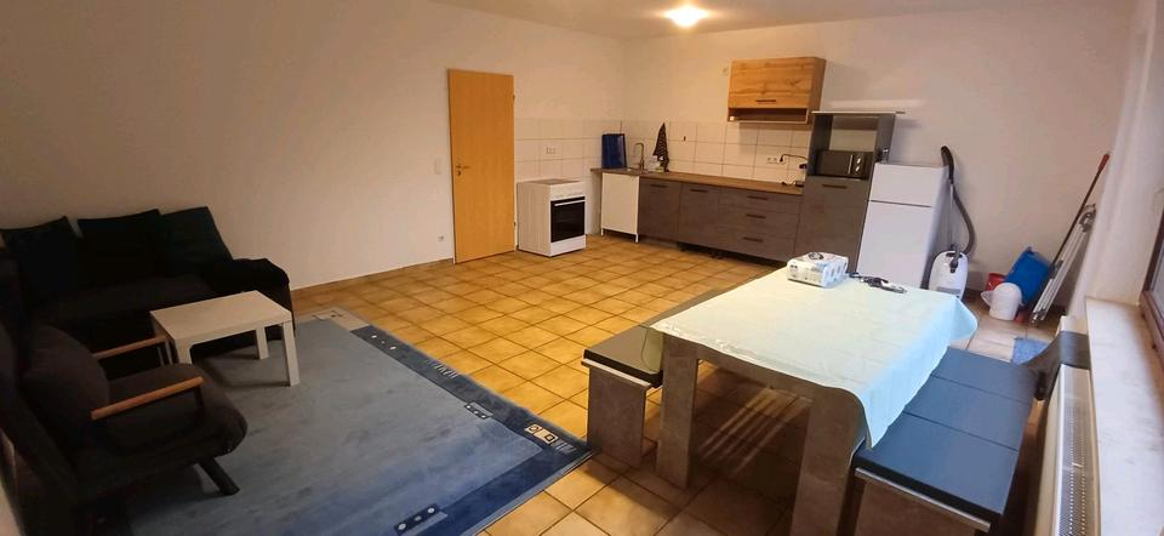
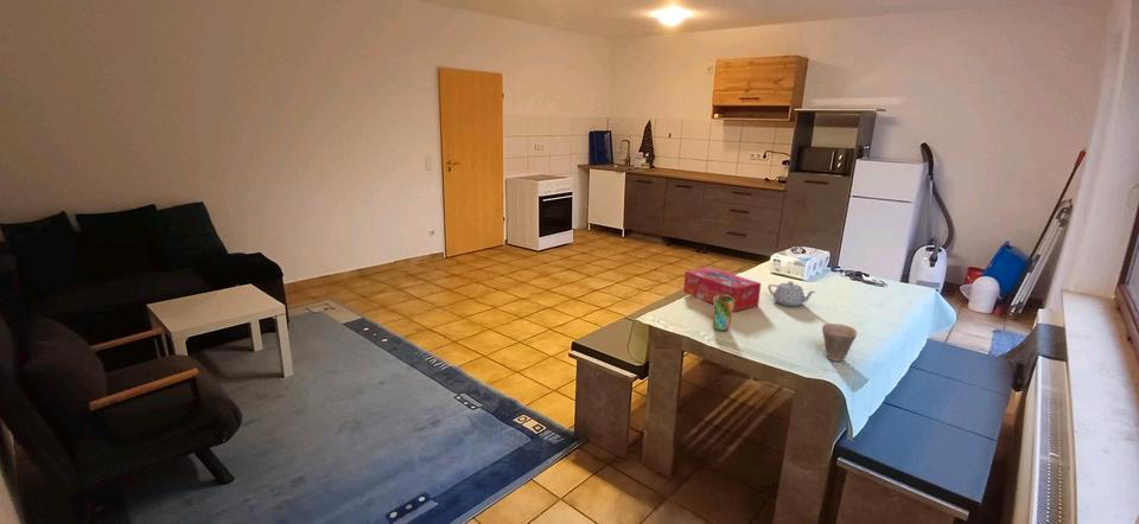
+ cup (721, 313)
+ teapot (790, 293)
+ cup (836, 344)
+ tissue box (720, 287)
